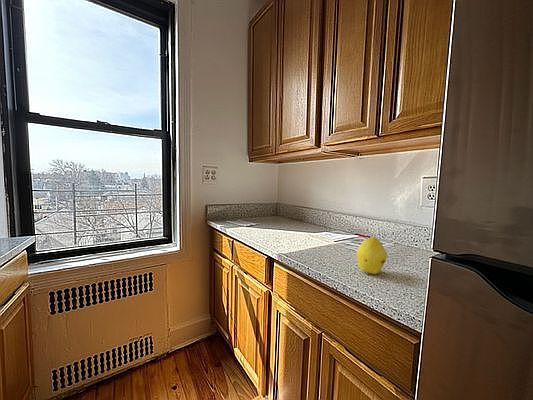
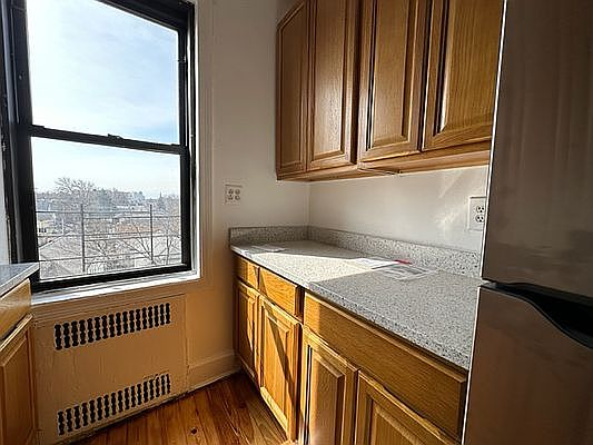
- fruit (371, 254)
